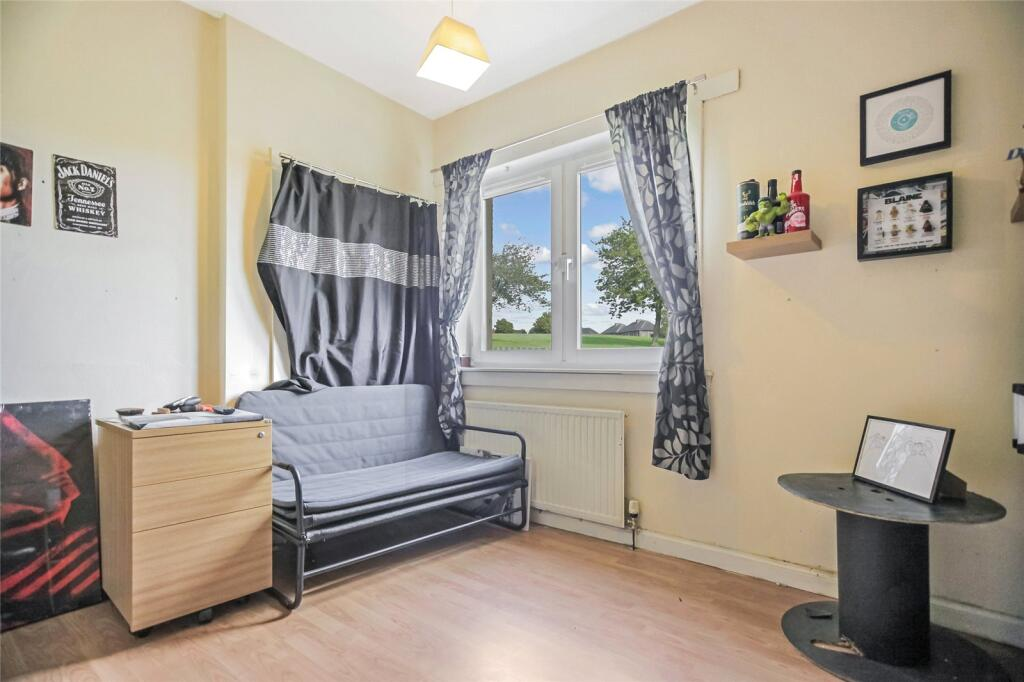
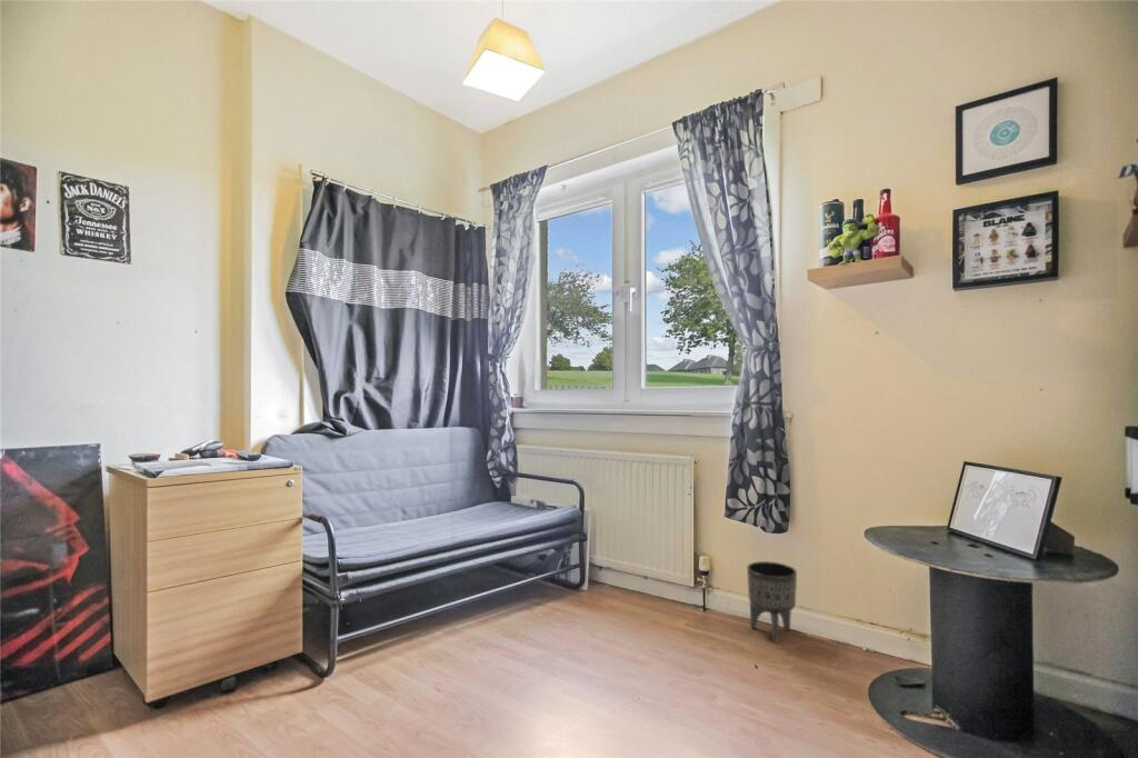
+ planter (771, 600)
